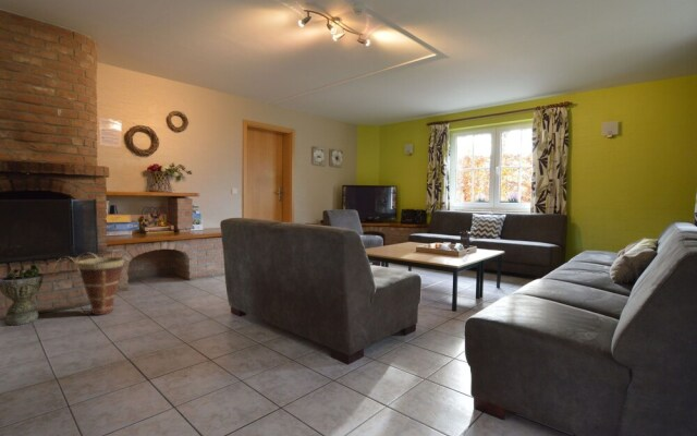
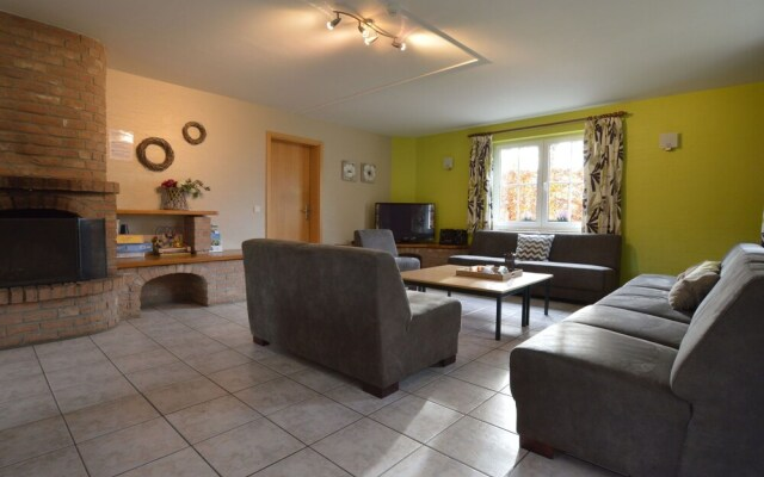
- basket (89, 283)
- planter (21, 293)
